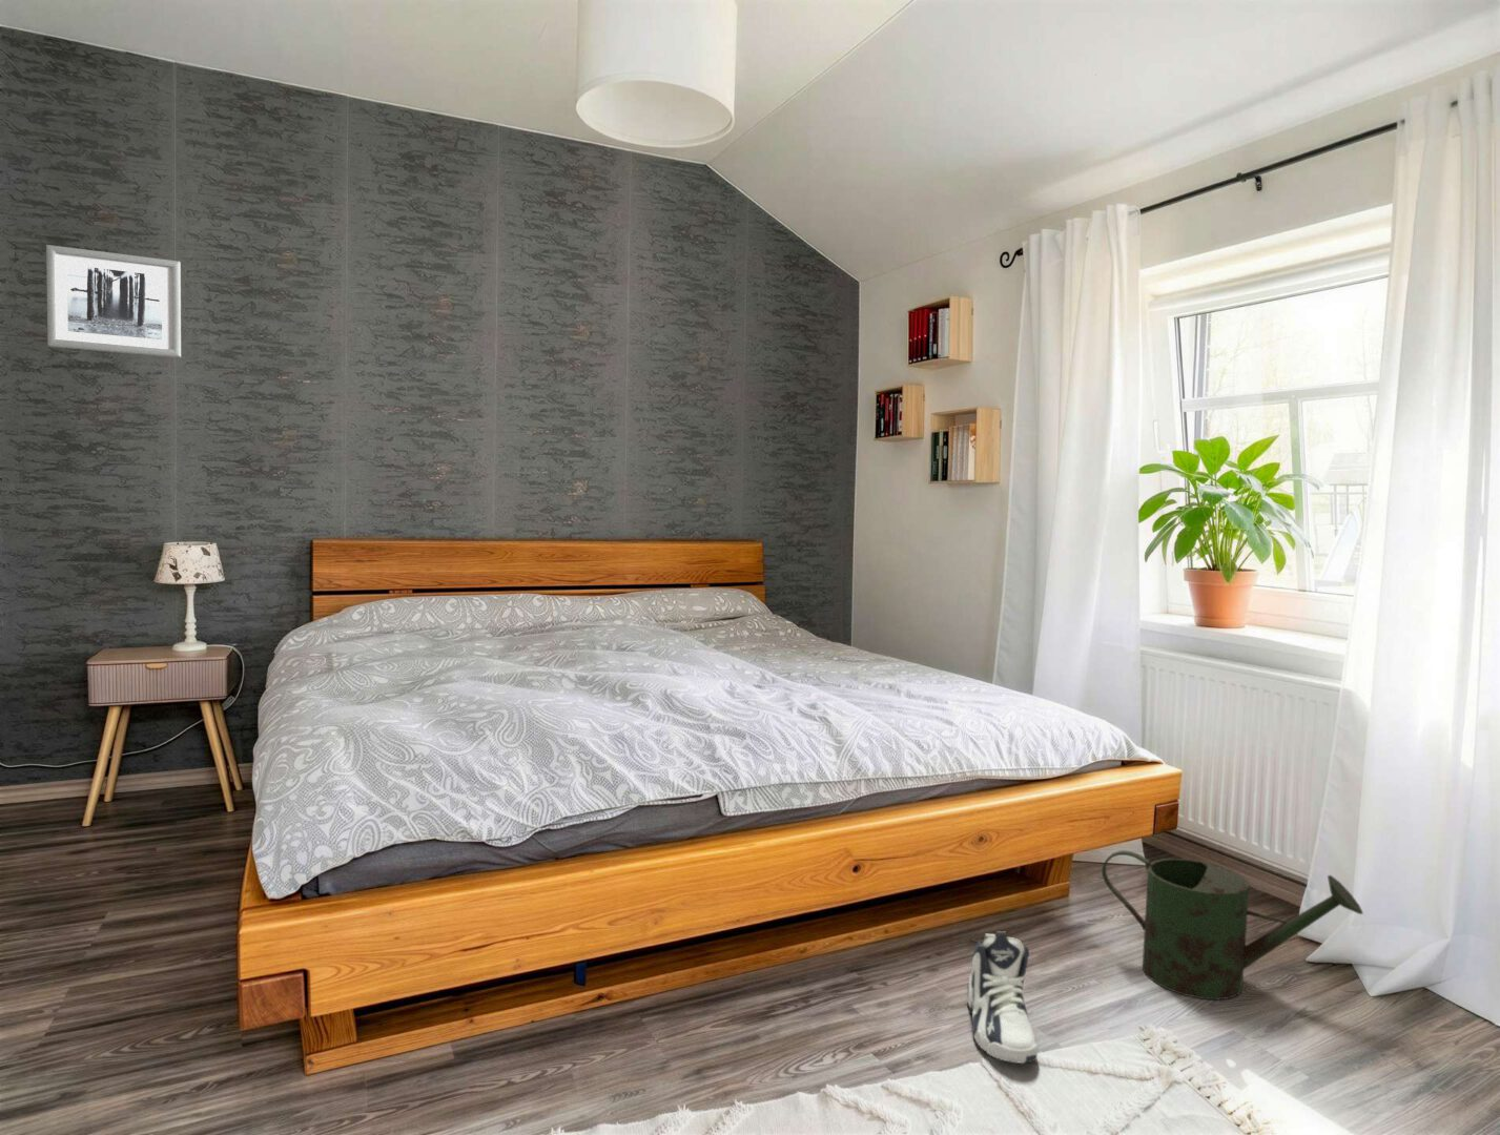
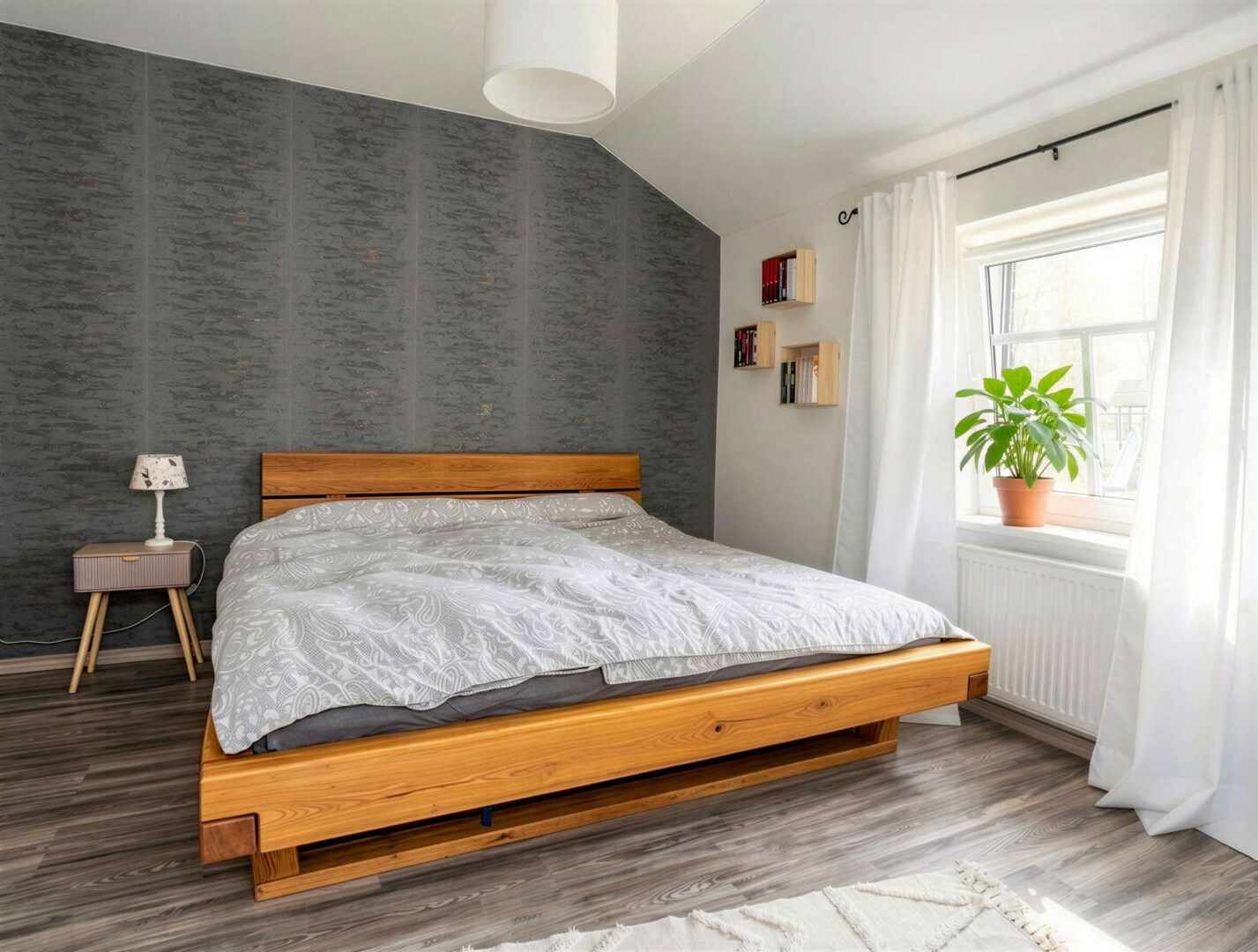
- wall art (116, 303)
- watering can (1222, 919)
- sneaker (1002, 986)
